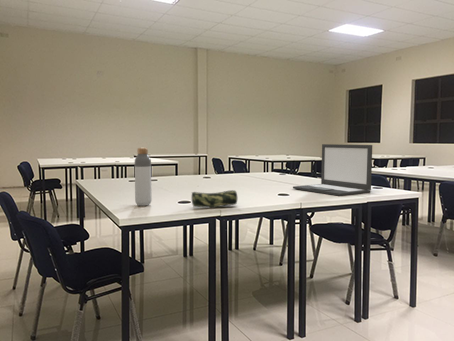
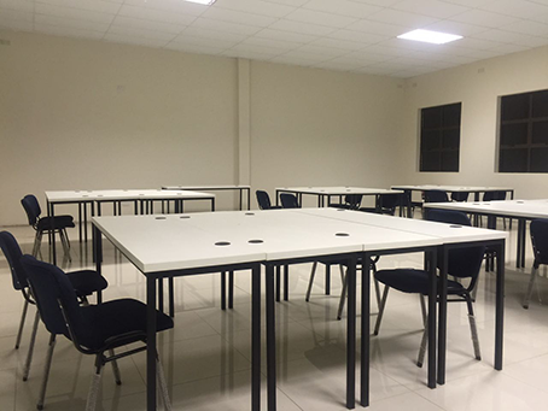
- pencil case (213, 199)
- laptop (331, 167)
- bottle (143, 176)
